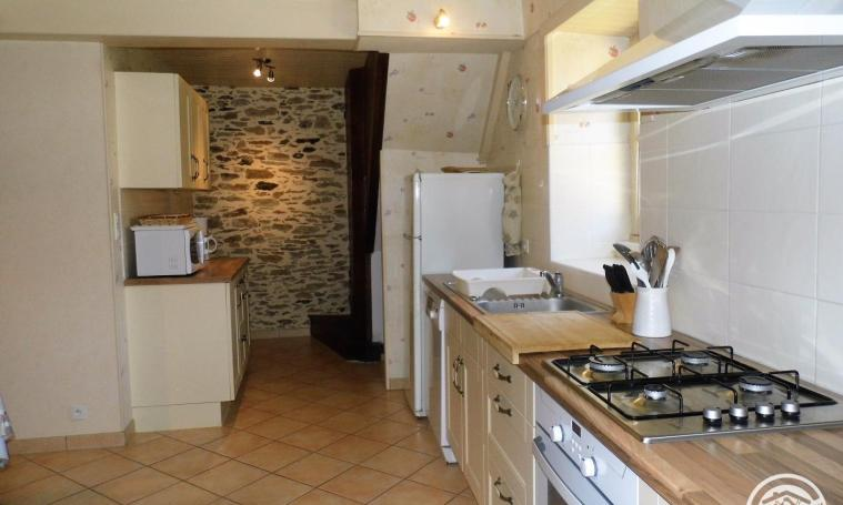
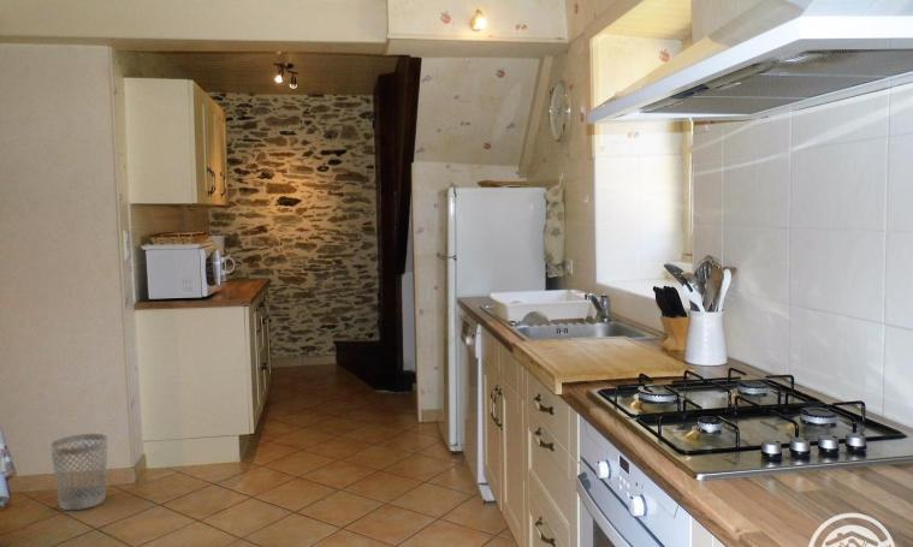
+ wastebasket (81, 471)
